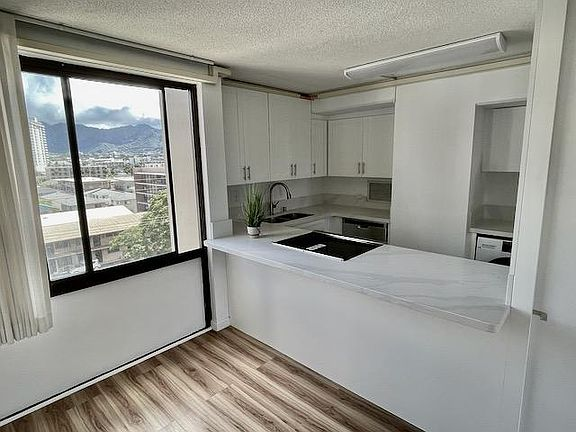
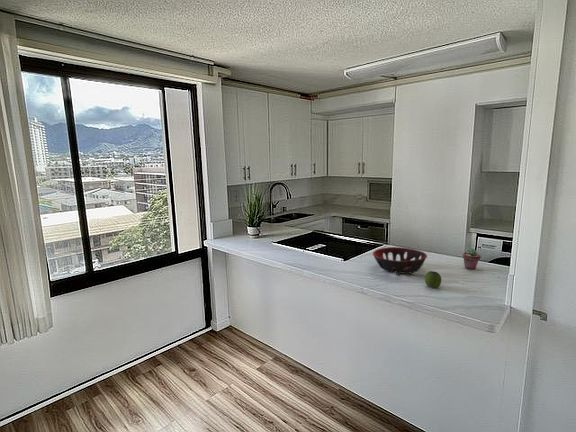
+ potted succulent (471, 258)
+ apple (432, 279)
+ decorative bowl (398, 261)
